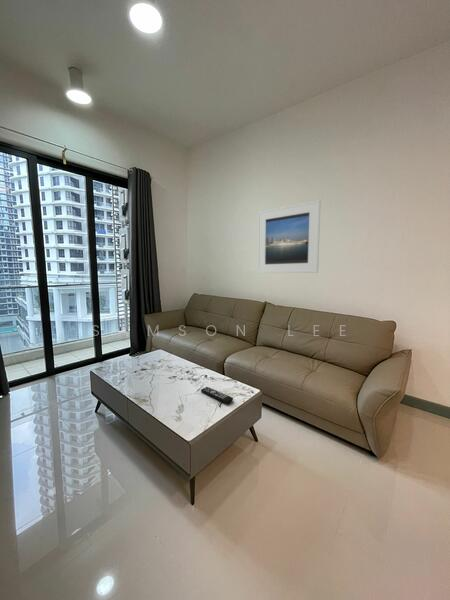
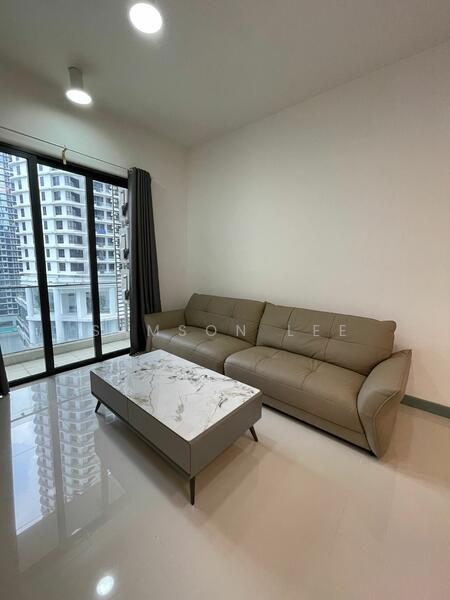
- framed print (285, 240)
- remote control (216, 394)
